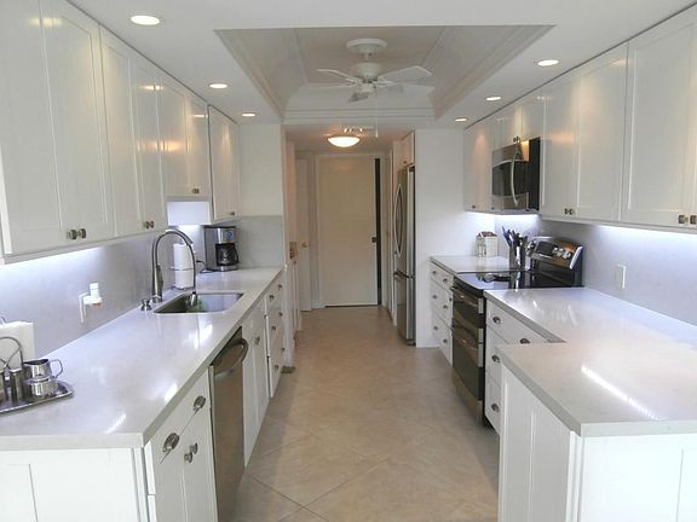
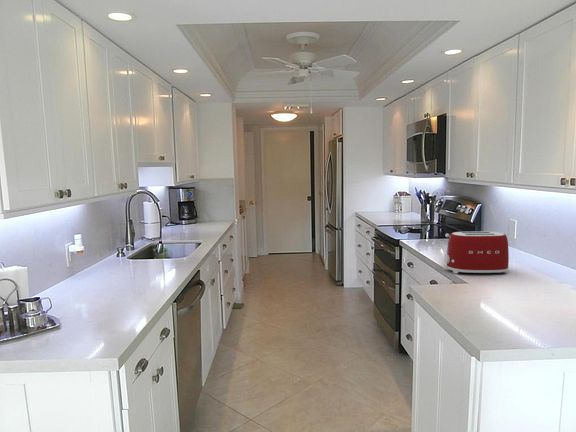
+ toaster (476, 251)
